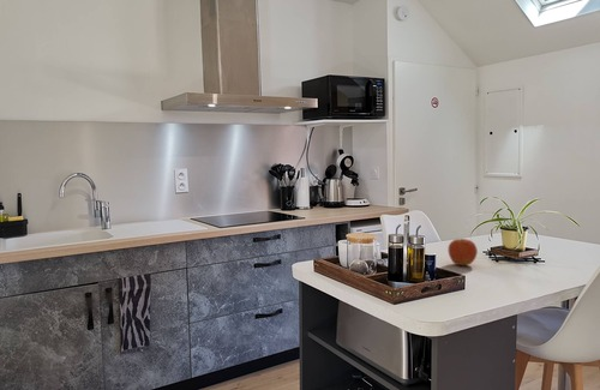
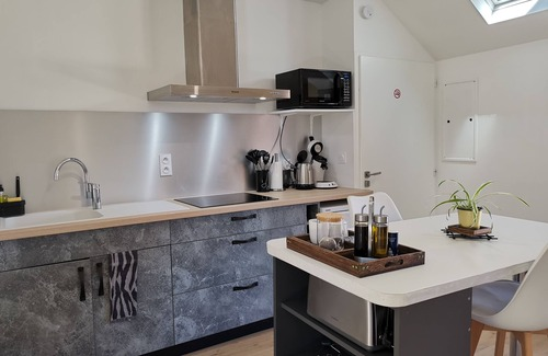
- fruit (462, 251)
